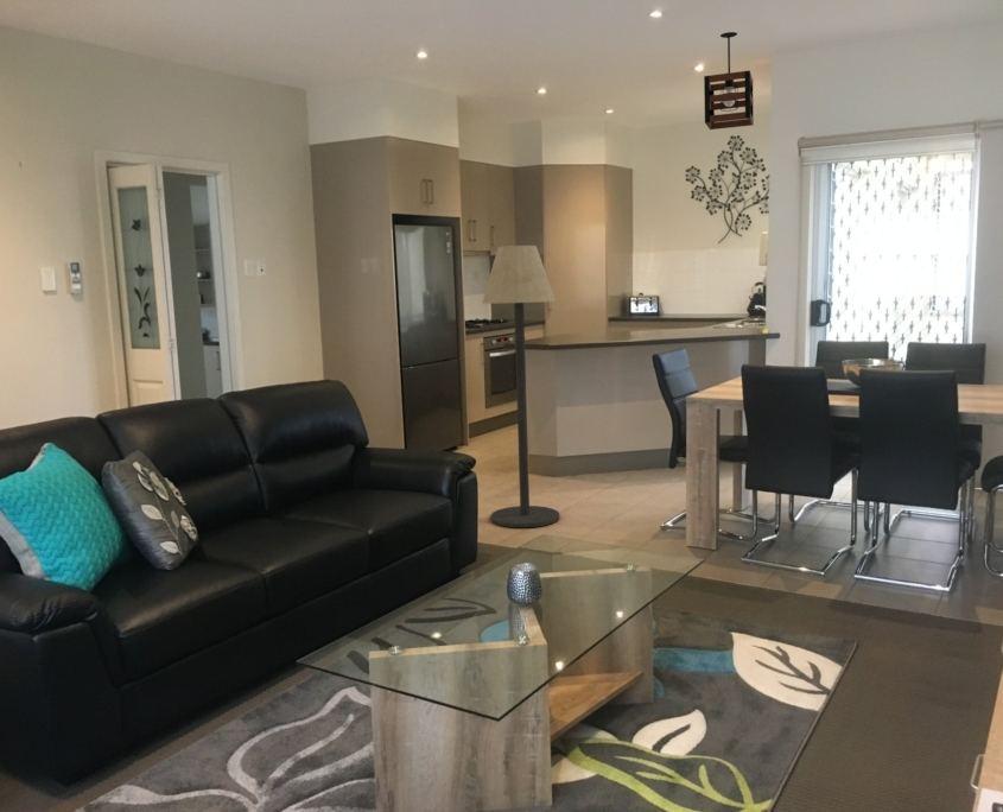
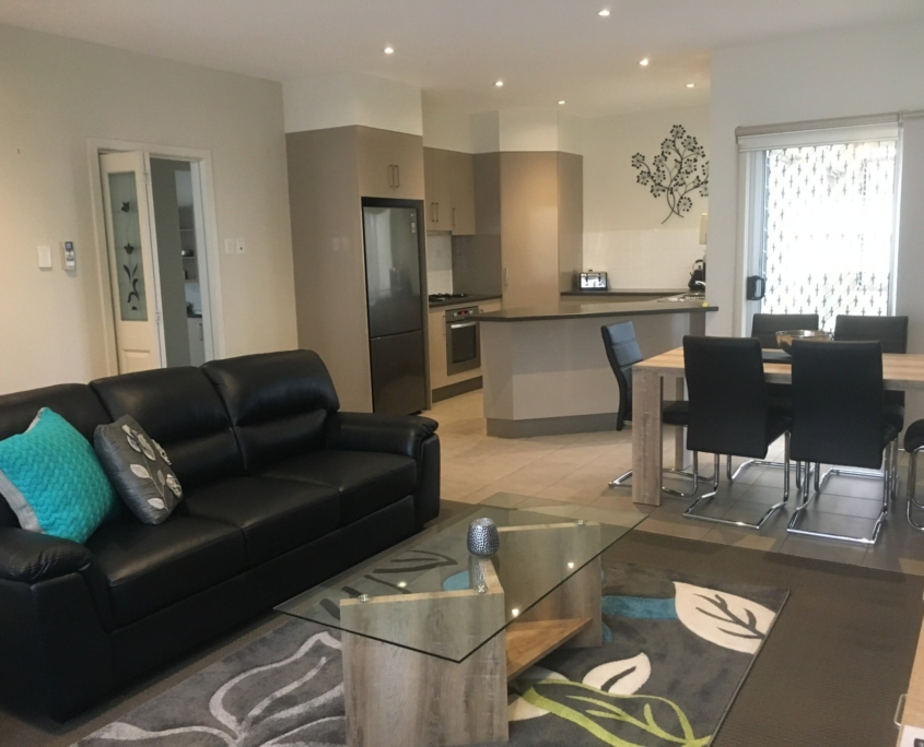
- floor lamp (521, 385)
- pendant light (729, 78)
